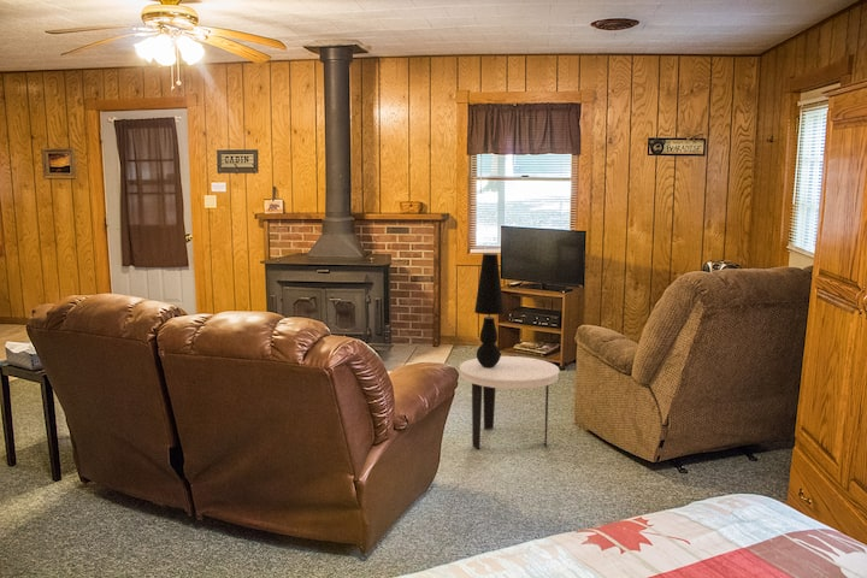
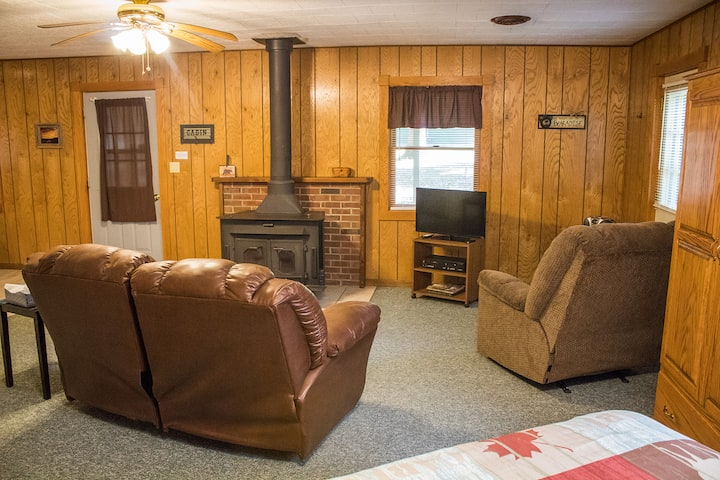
- side table (494, 403)
- table lamp (489, 309)
